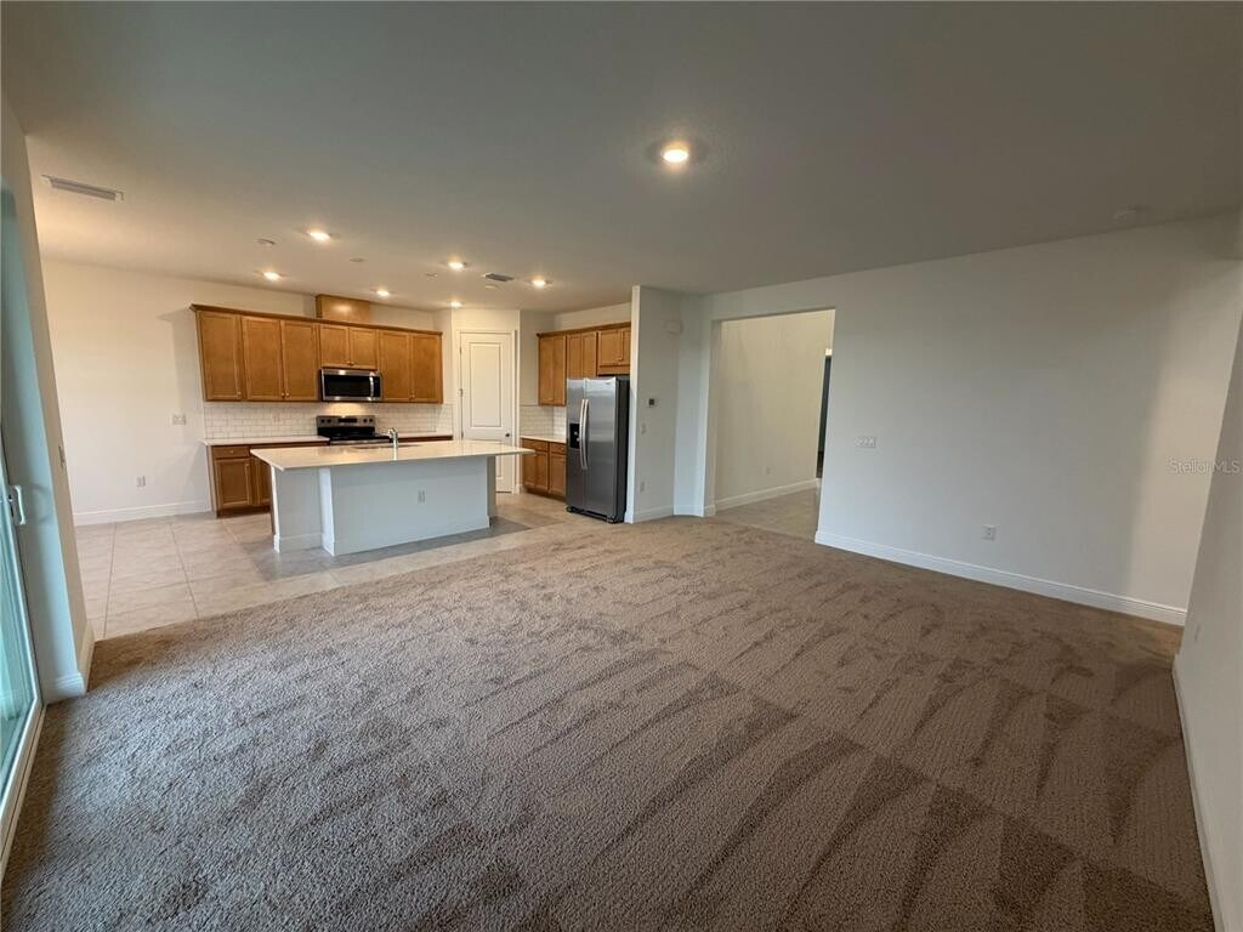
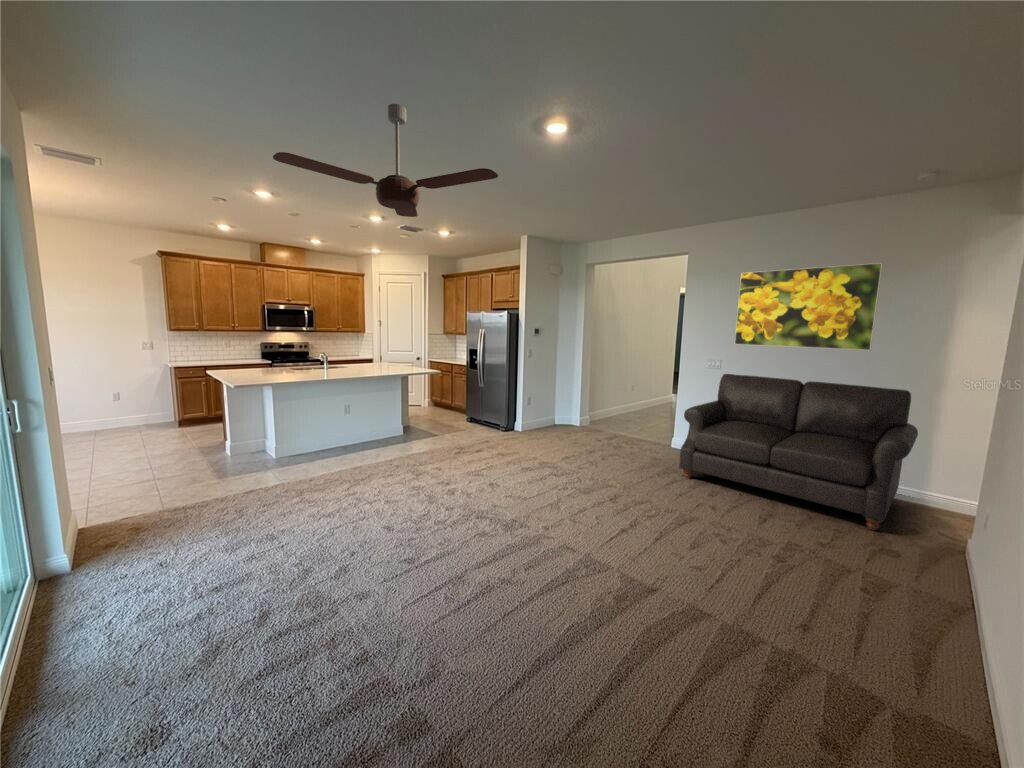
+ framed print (800, 308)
+ sofa (787, 436)
+ ceiling fan (396, 162)
